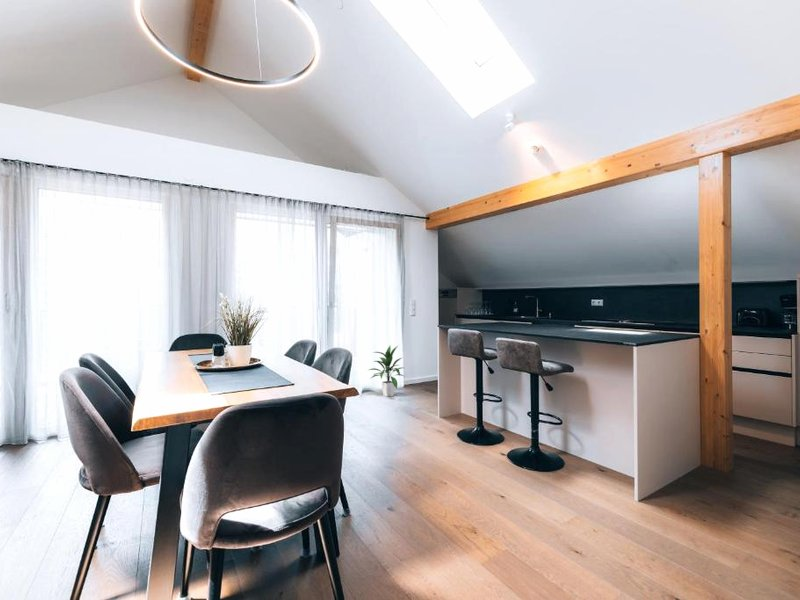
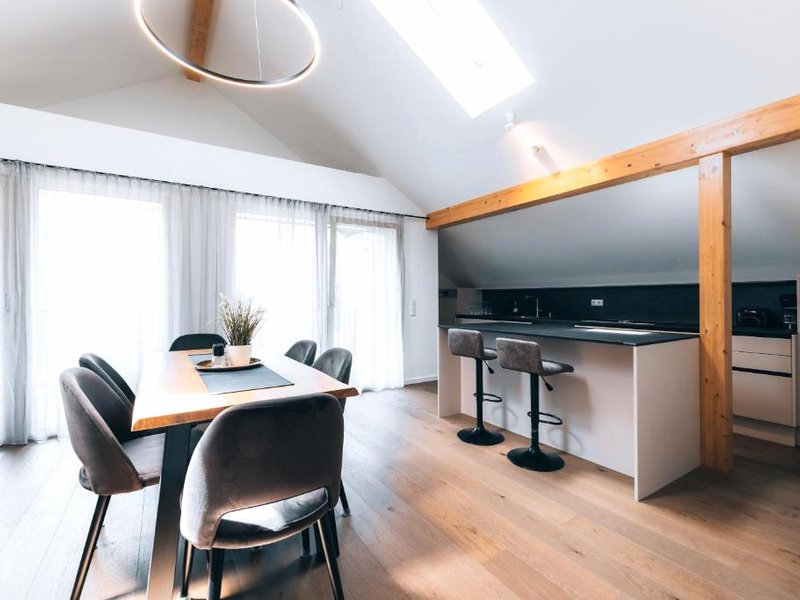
- indoor plant (388, 370)
